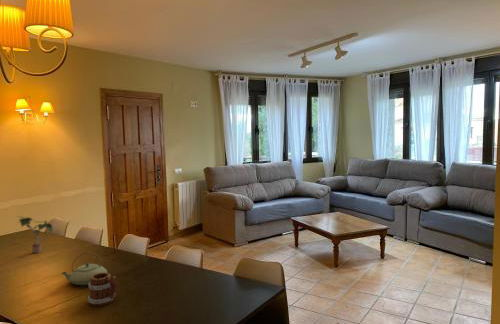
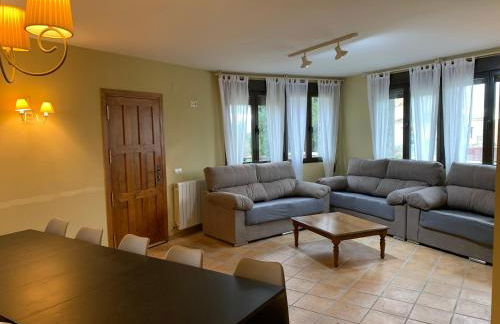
- potted plant (33, 231)
- mug (103, 287)
- teapot (84, 267)
